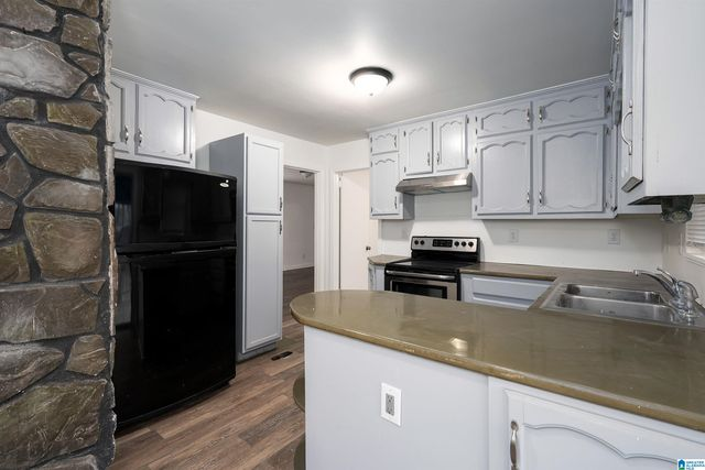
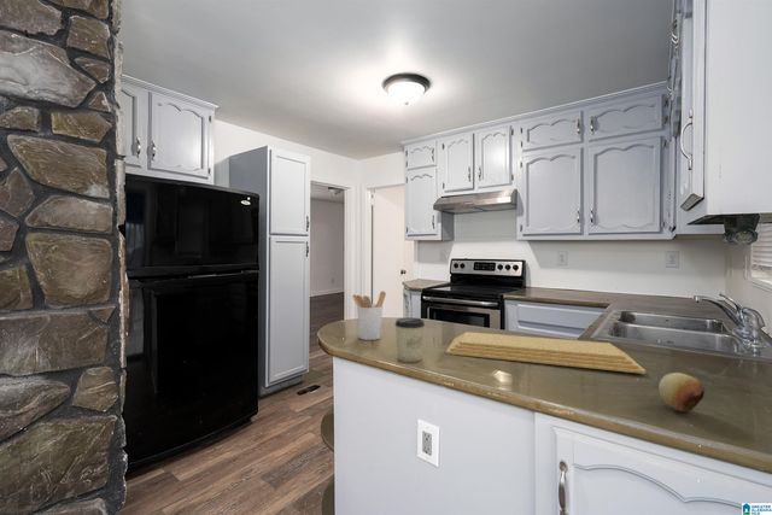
+ cup (409, 339)
+ fruit (680, 392)
+ utensil holder (367, 315)
+ cutting board (534, 349)
